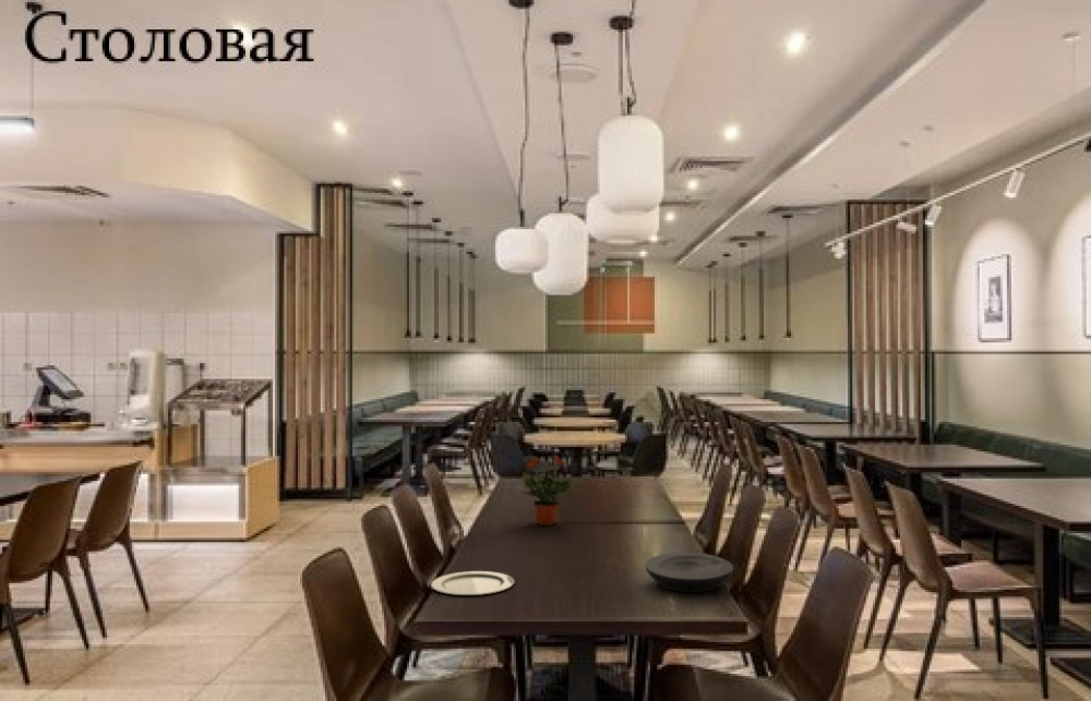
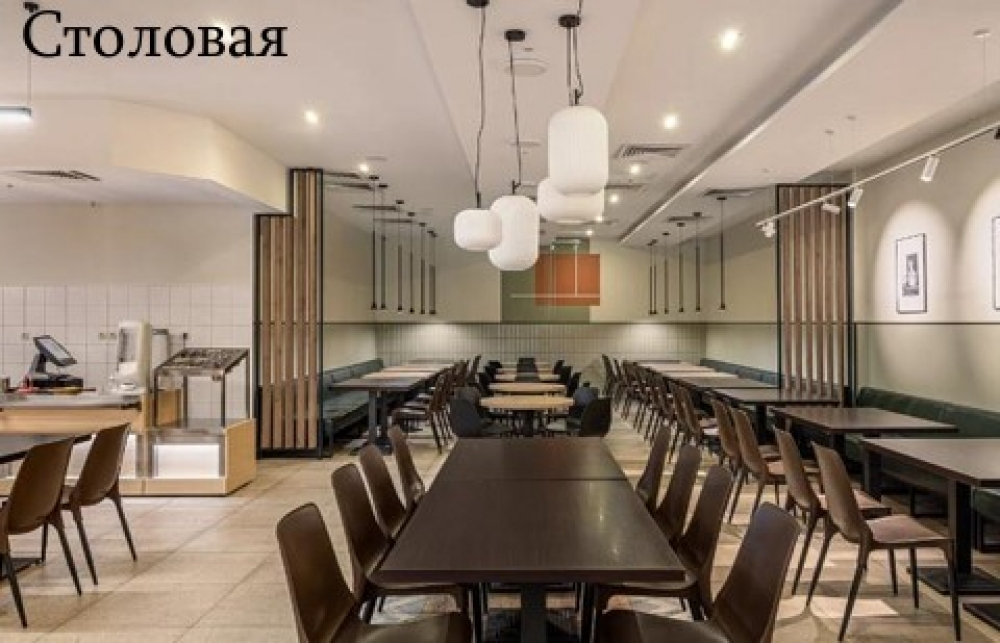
- potted plant (546, 488)
- plate (688, 573)
- plate (472, 583)
